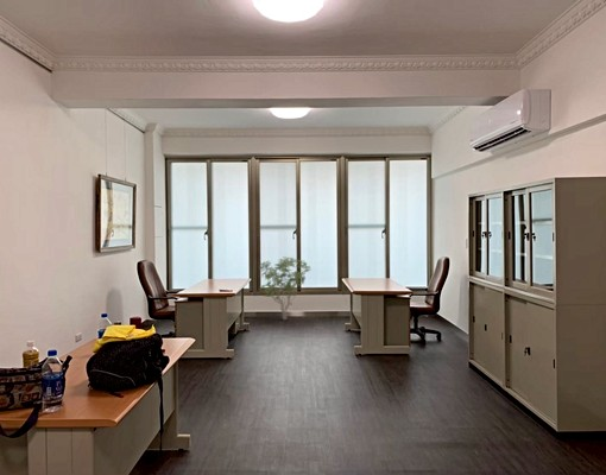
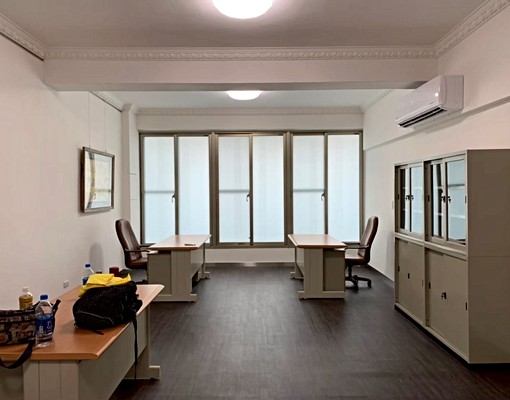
- shrub (284, 287)
